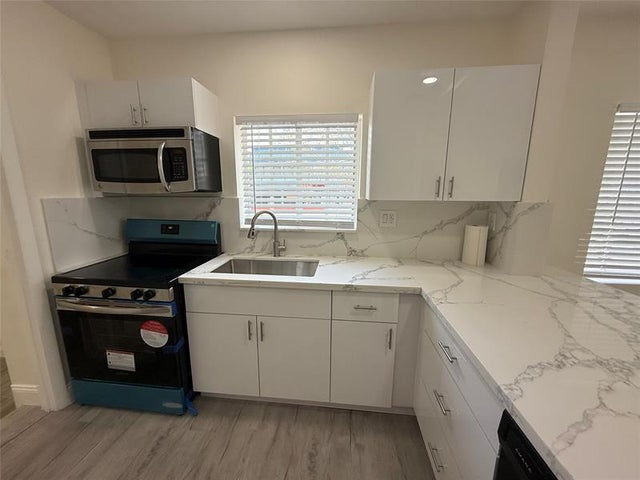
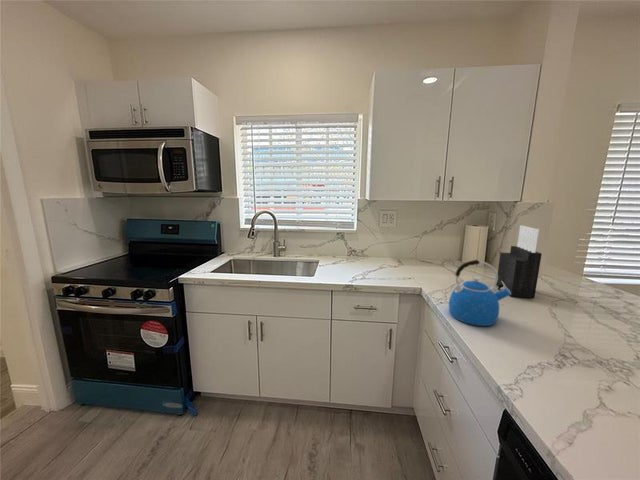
+ kettle (480, 289)
+ knife block (516, 259)
